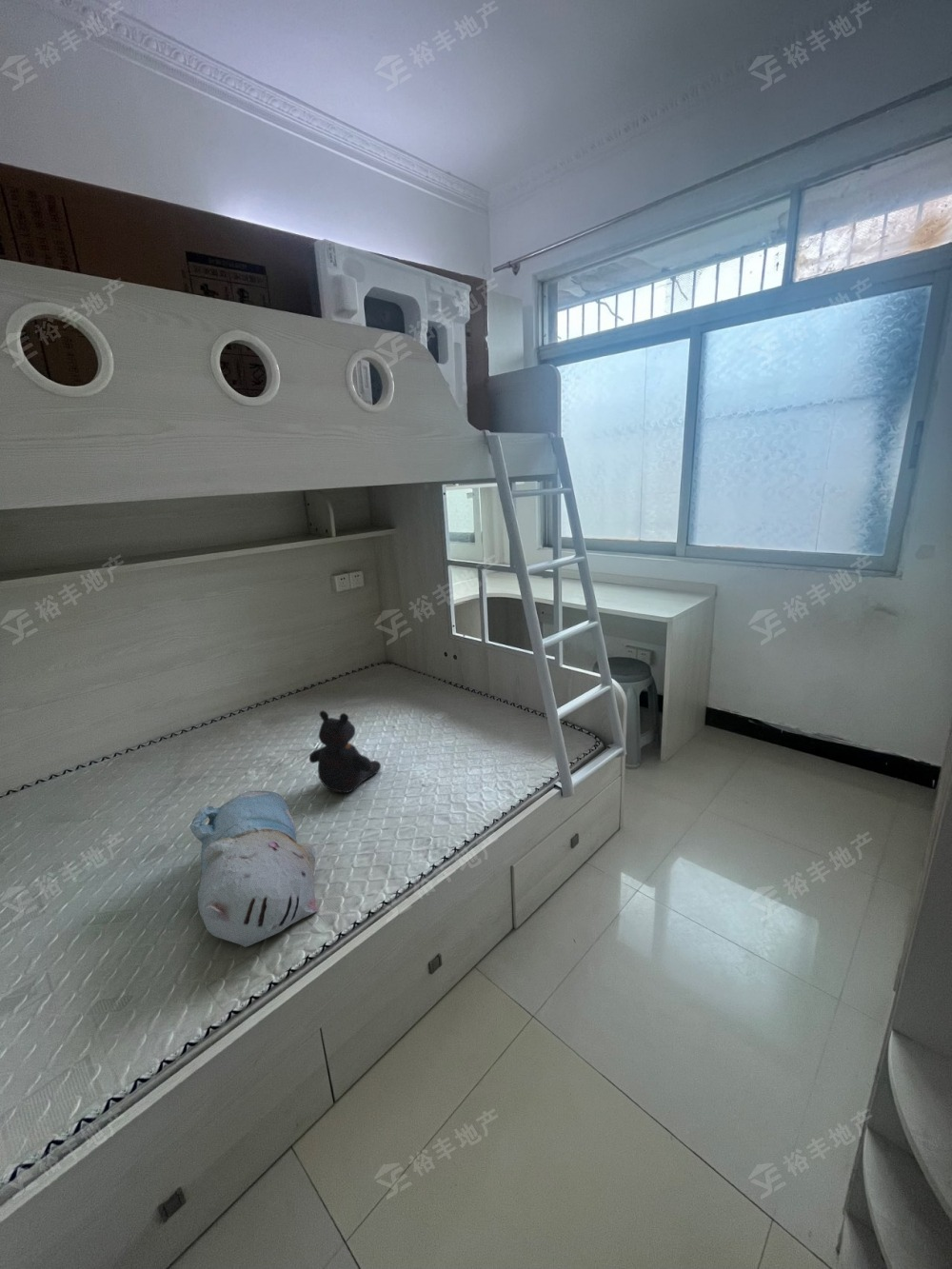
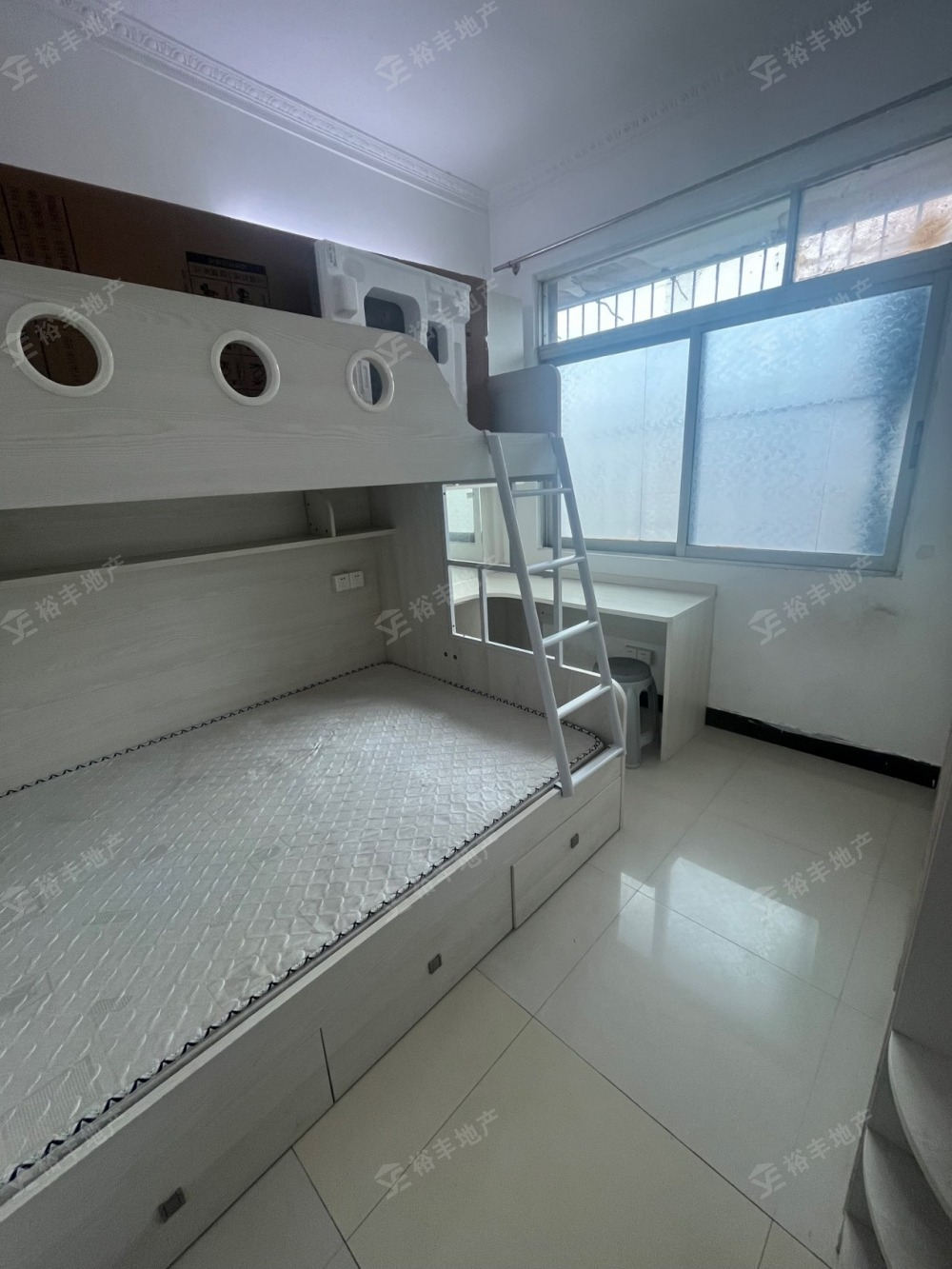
- teddy bear (346, 744)
- plush toy (257, 854)
